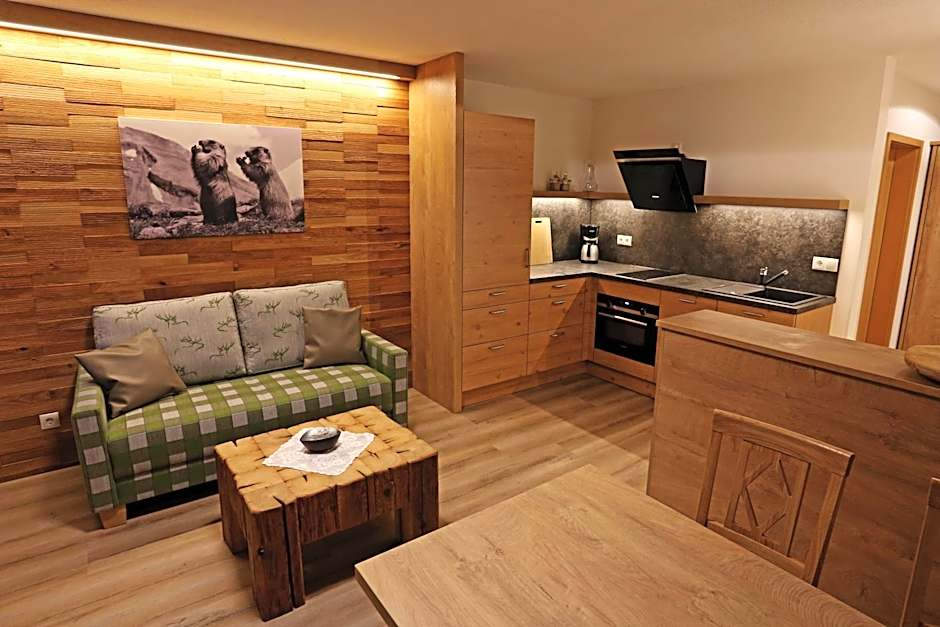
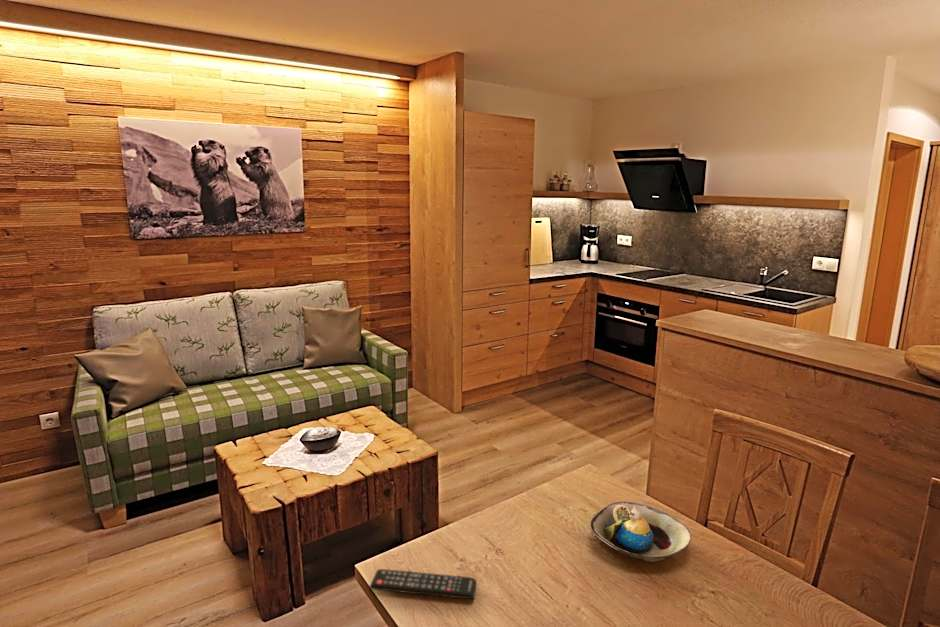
+ remote control (423, 585)
+ decorative bowl (626, 525)
